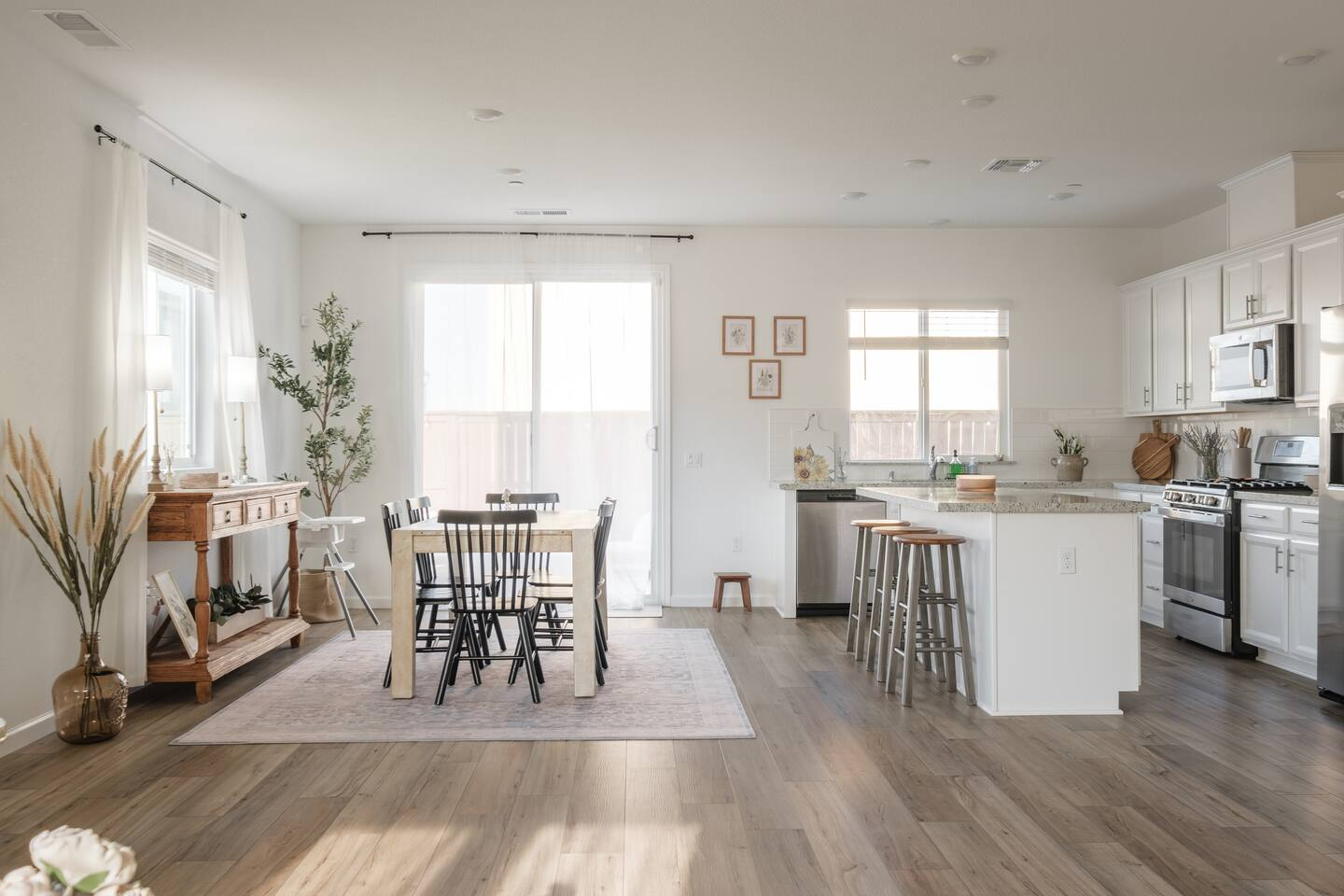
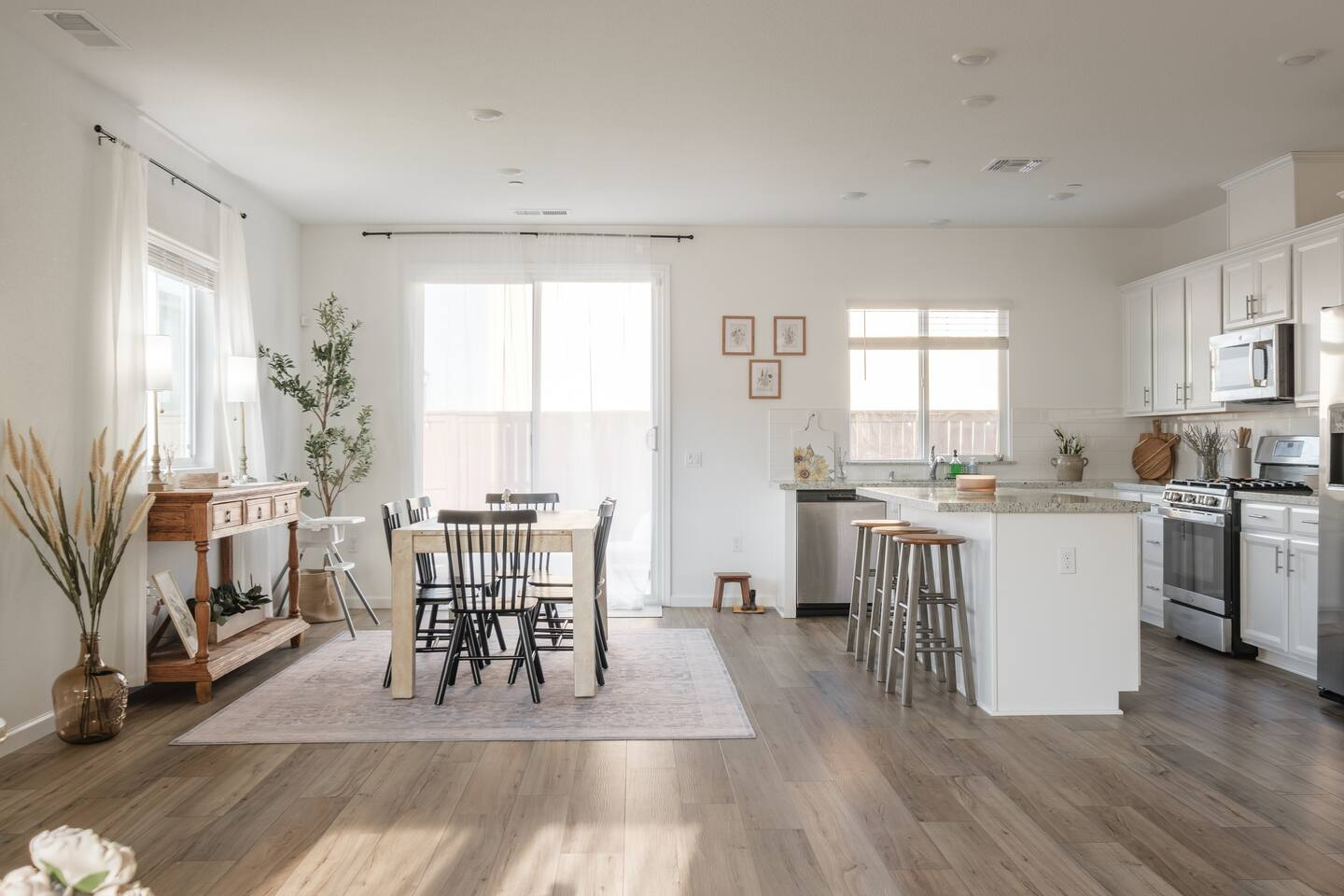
+ boots (750, 600)
